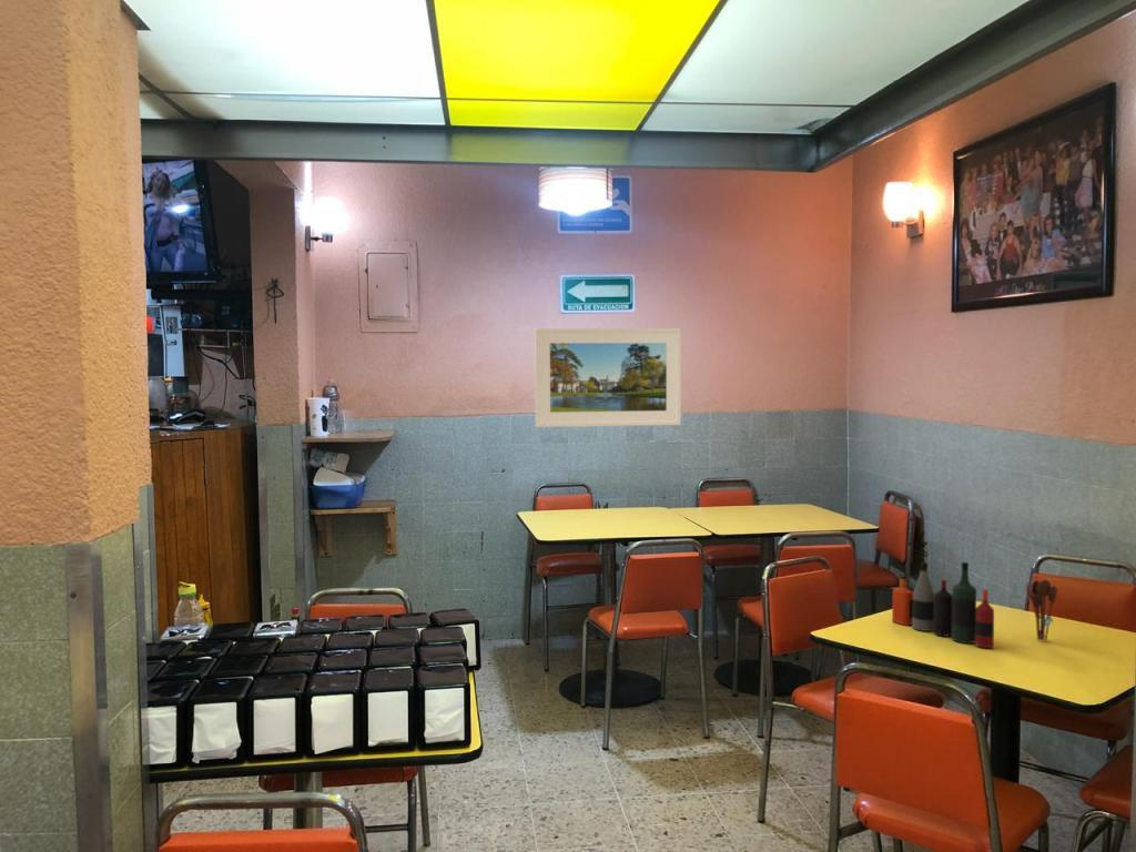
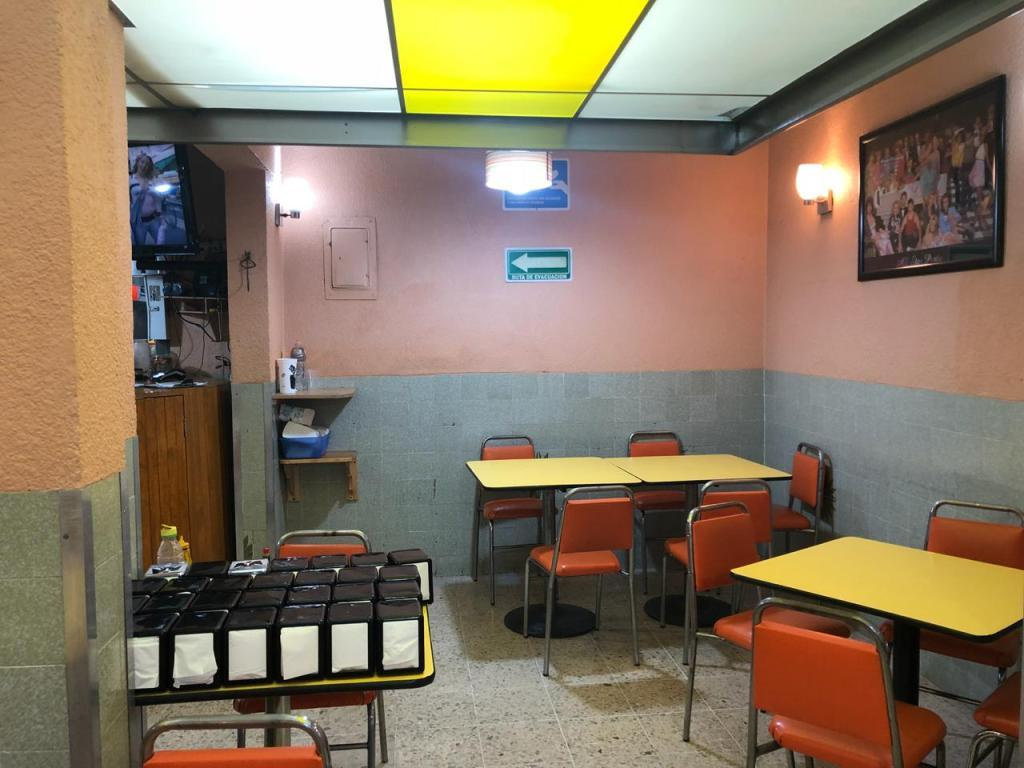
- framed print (608, 377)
- utensil holder (1042, 608)
- bottle collection (941, 596)
